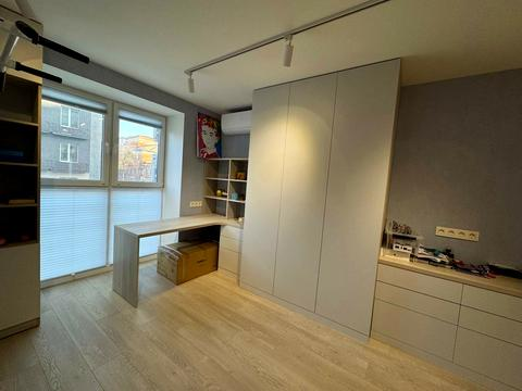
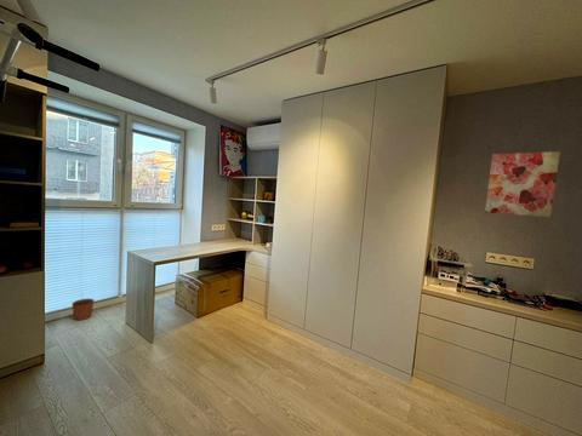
+ wall art (519, 184)
+ plant pot (82, 305)
